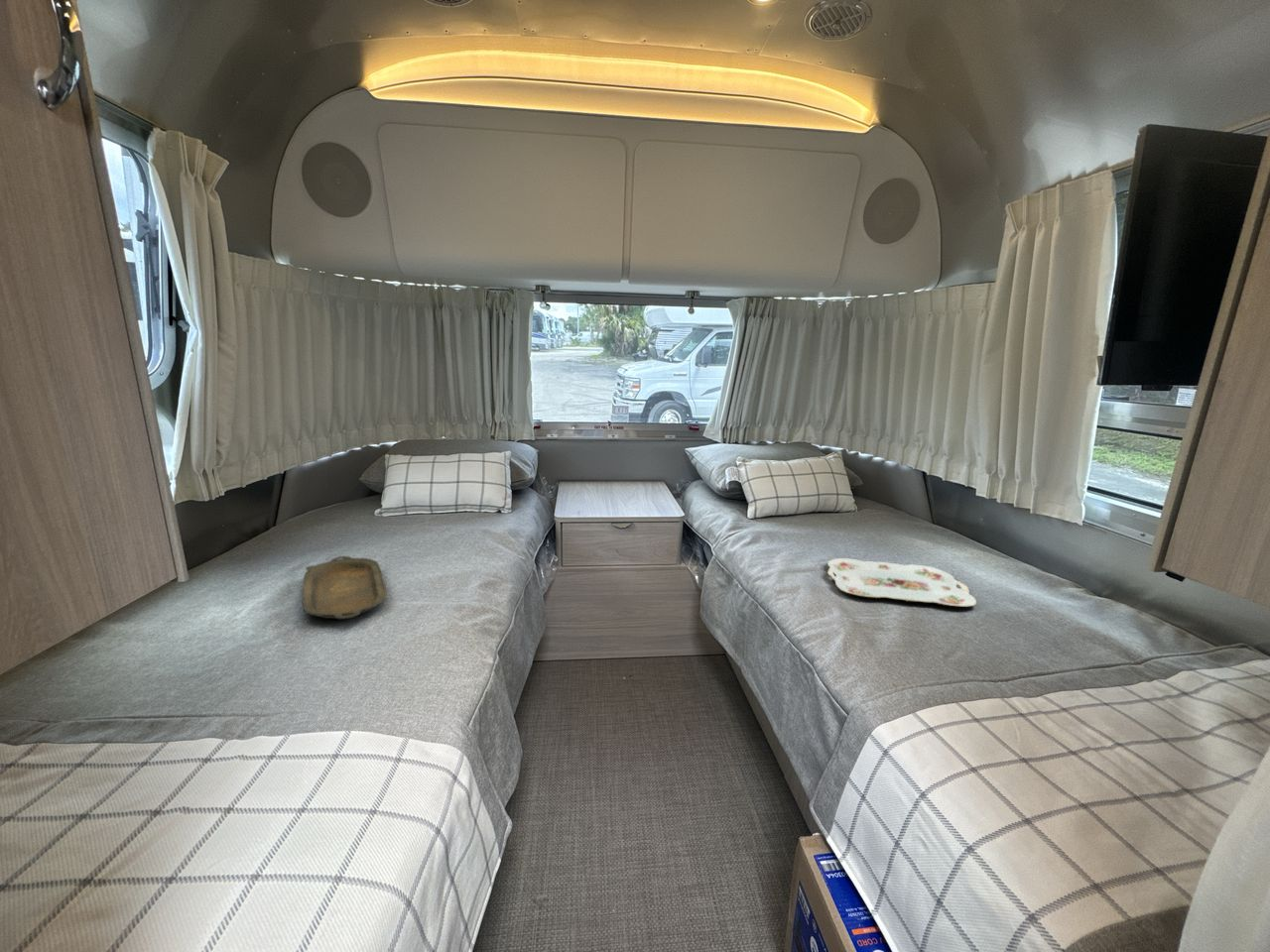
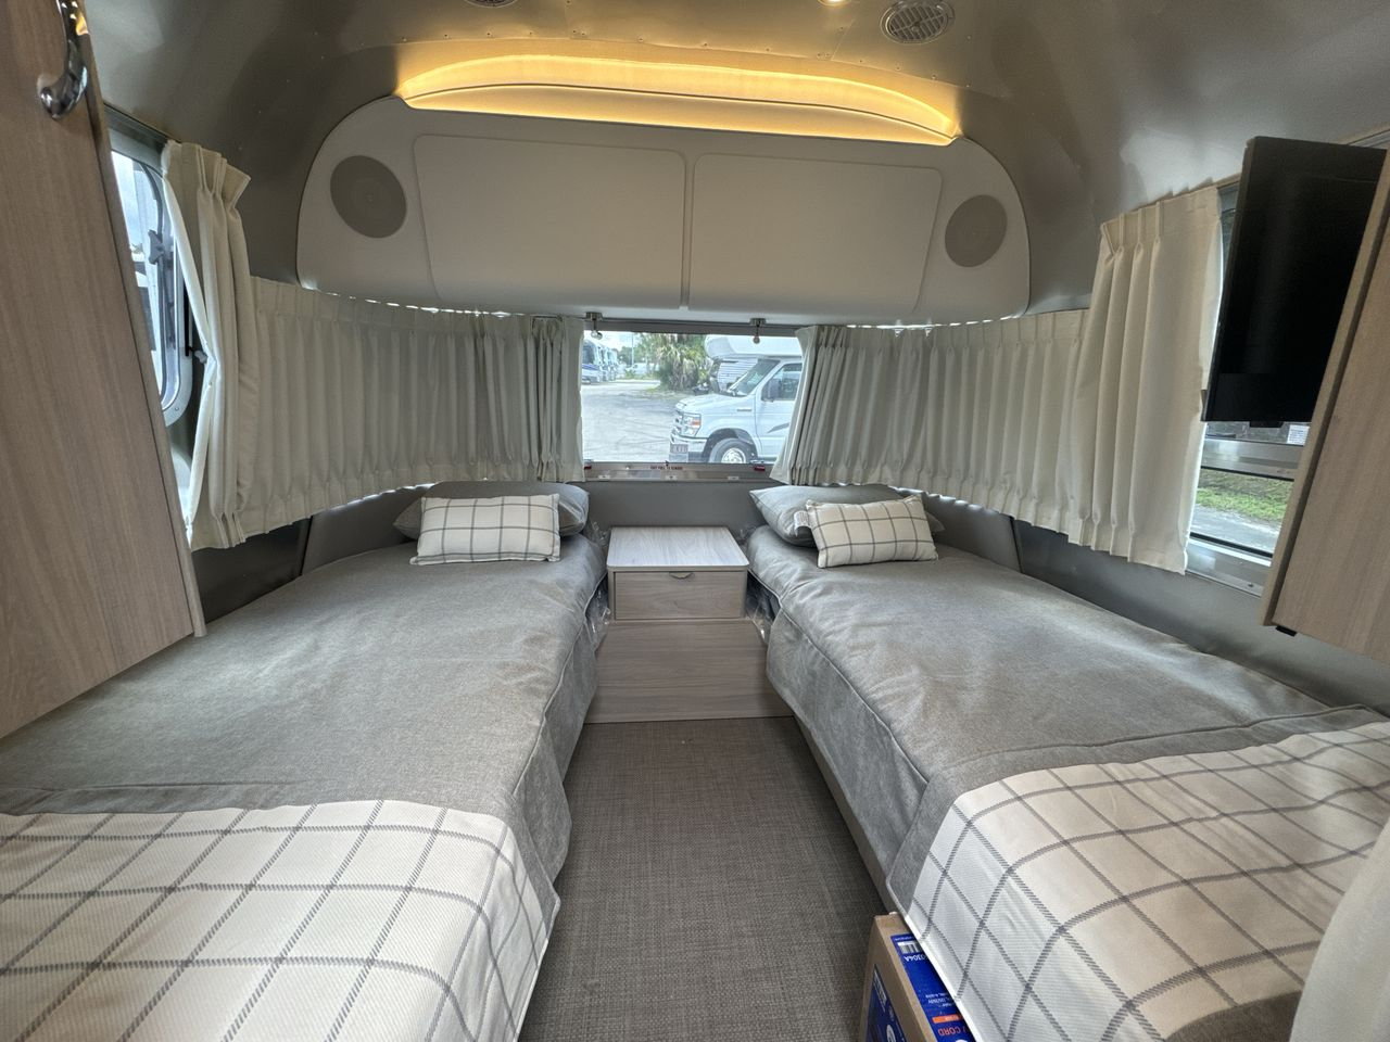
- serving tray (344, 587)
- serving tray (895, 581)
